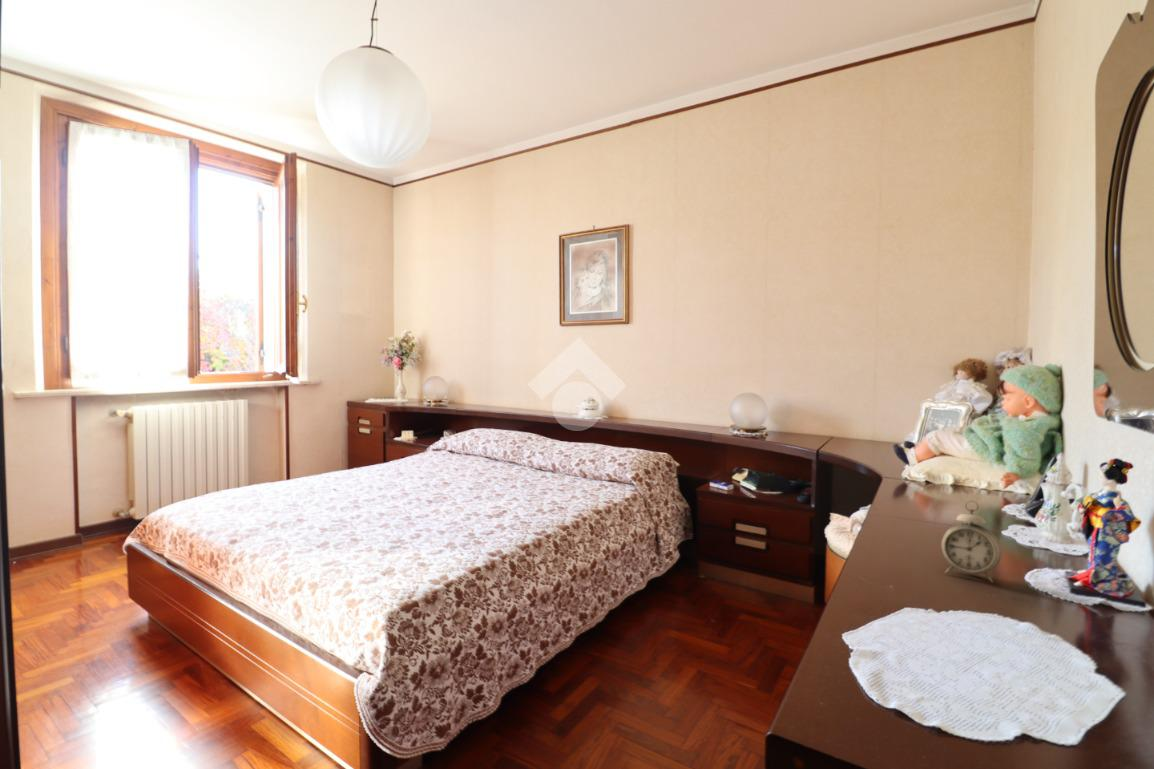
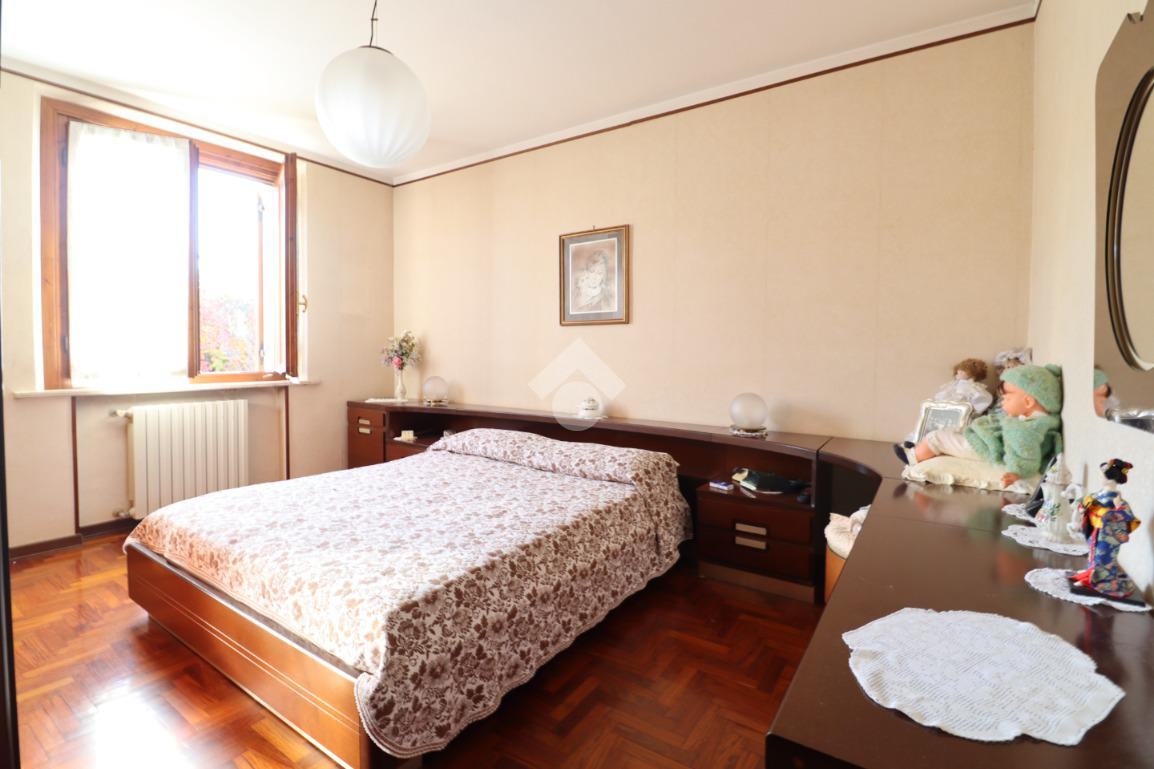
- alarm clock (970, 538)
